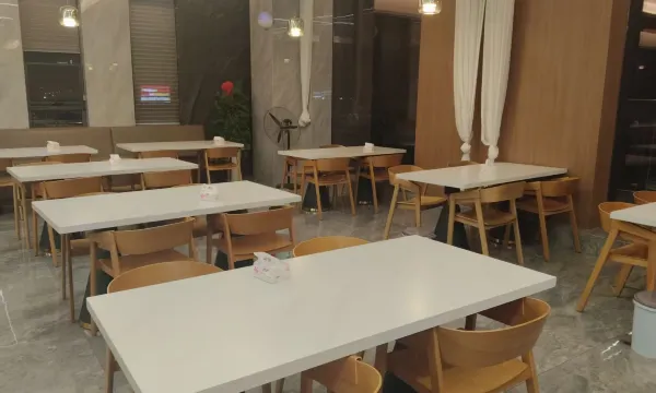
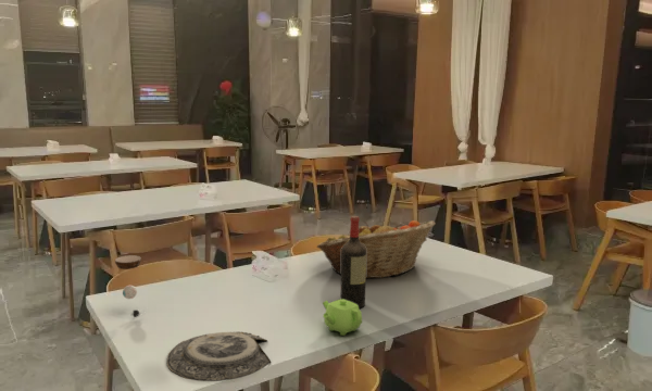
+ fruit basket (377, 243)
+ jar (129, 286)
+ wine bottle (353, 261)
+ plate (222, 350)
+ teapot (337, 315)
